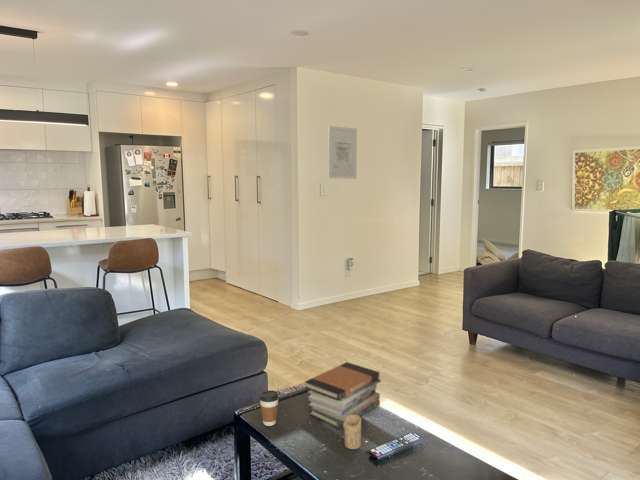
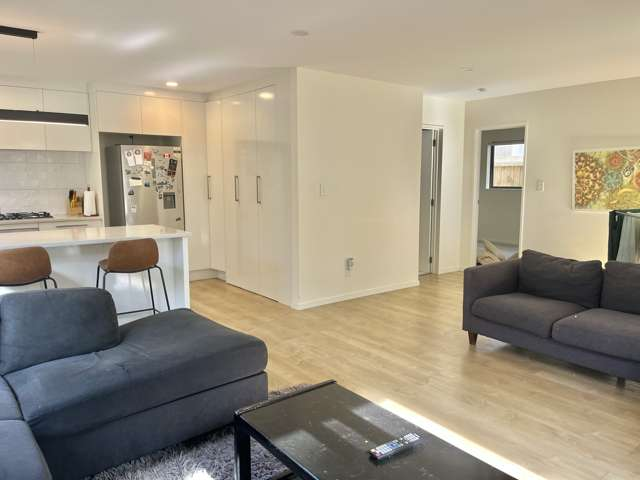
- book stack (343, 393)
- coffee cup (269, 408)
- candle (352, 432)
- wall art (342, 153)
